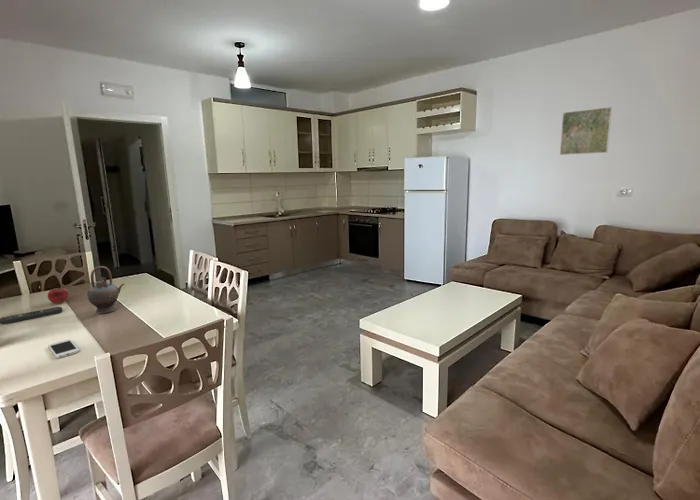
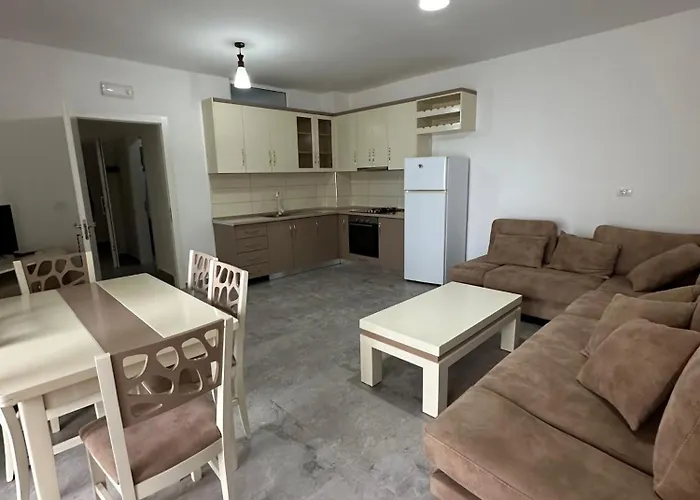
- smartphone (63, 348)
- teapot (106, 288)
- remote control (31, 314)
- fruit (58, 295)
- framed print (584, 132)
